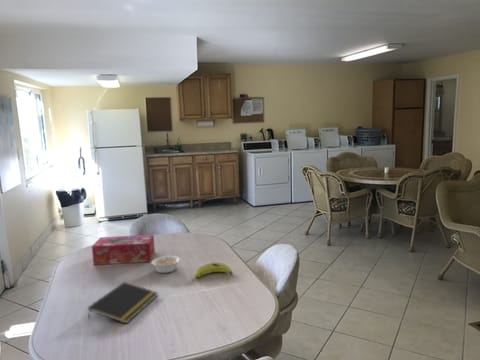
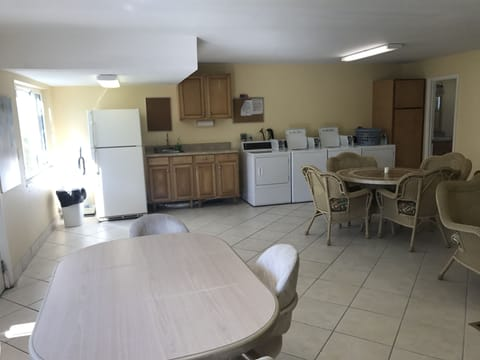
- notepad (125, 300)
- legume (167, 263)
- banana (213, 271)
- tissue box (124, 249)
